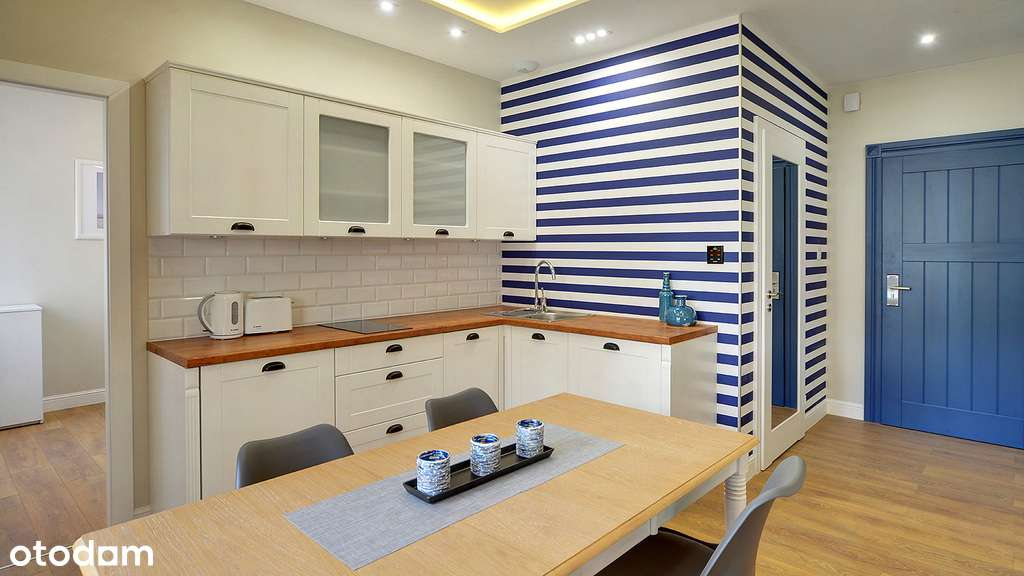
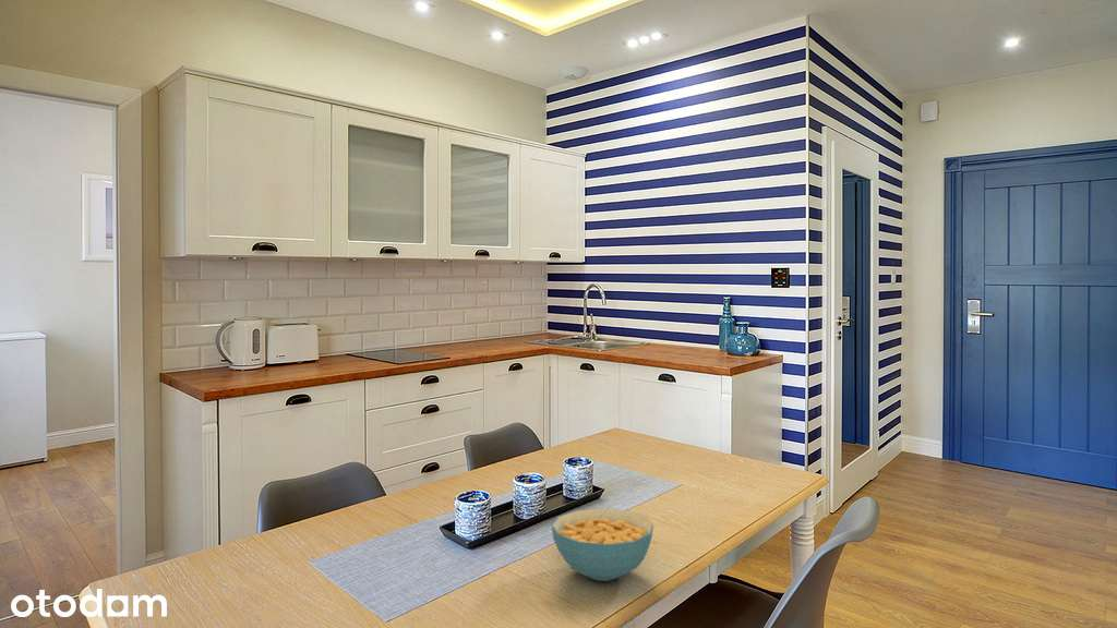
+ cereal bowl (602, 550)
